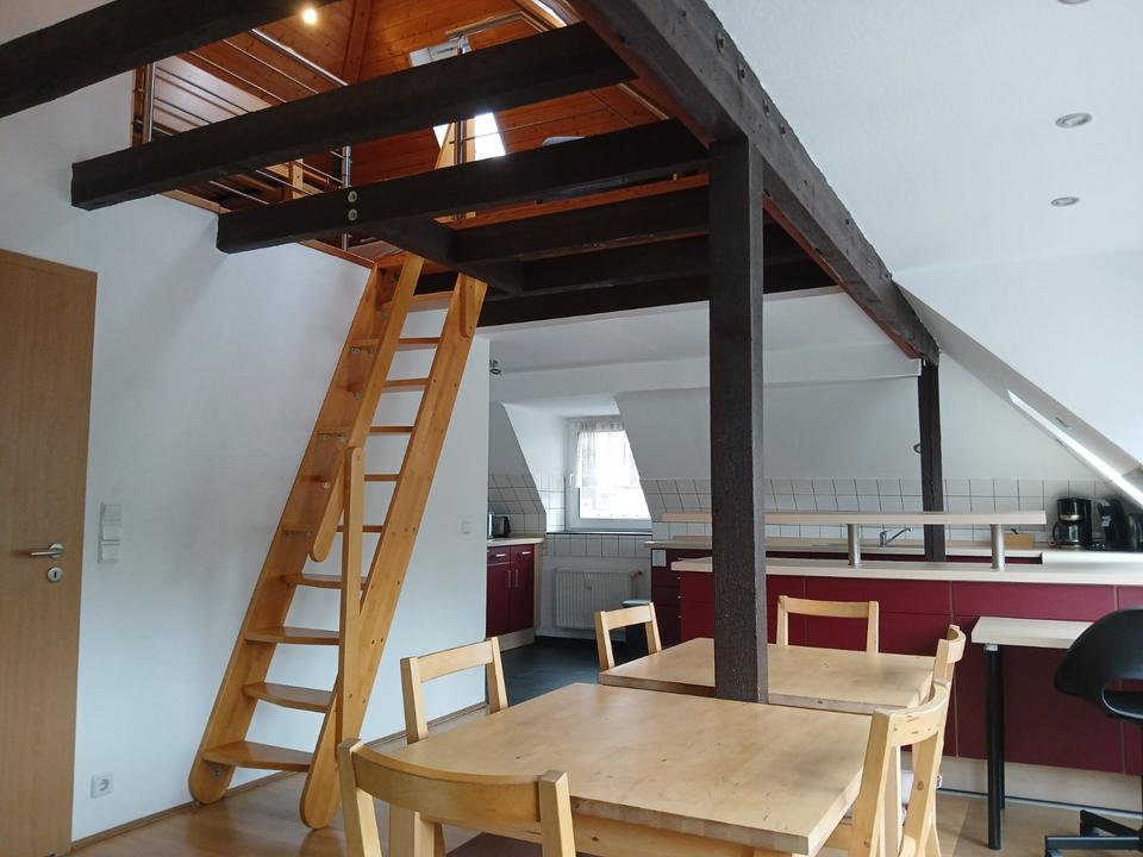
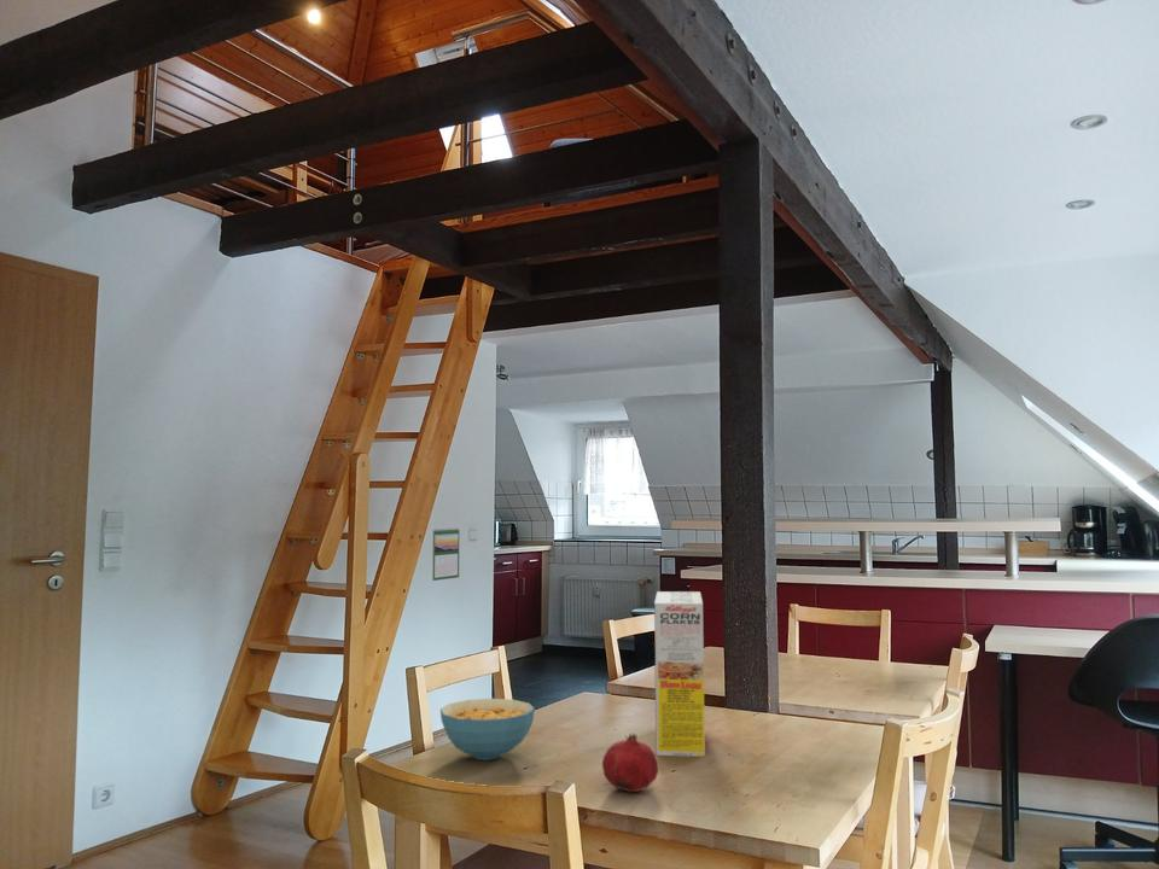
+ cereal bowl (487, 731)
+ cereal box (678, 669)
+ calendar (445, 553)
+ fruit (630, 760)
